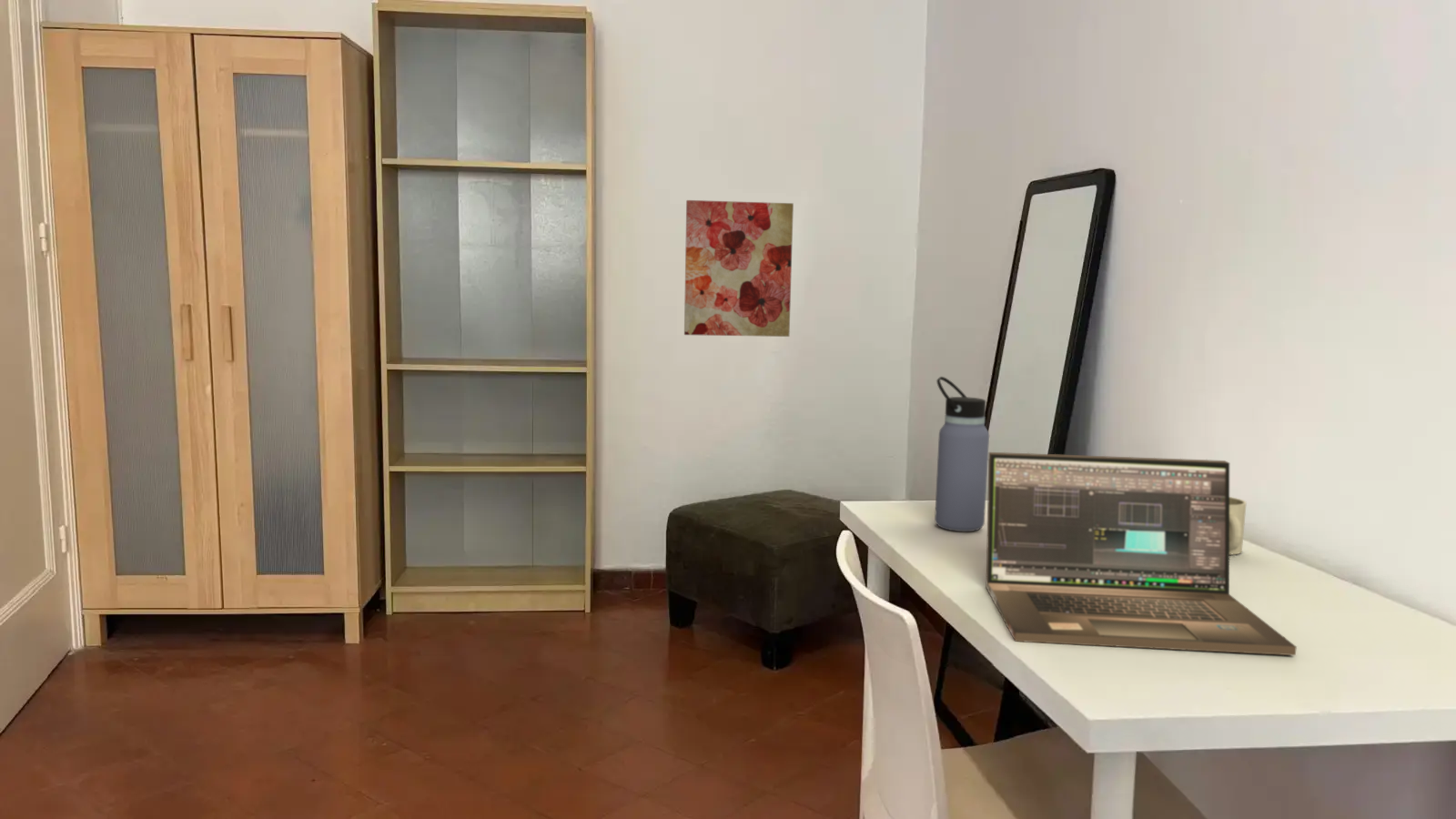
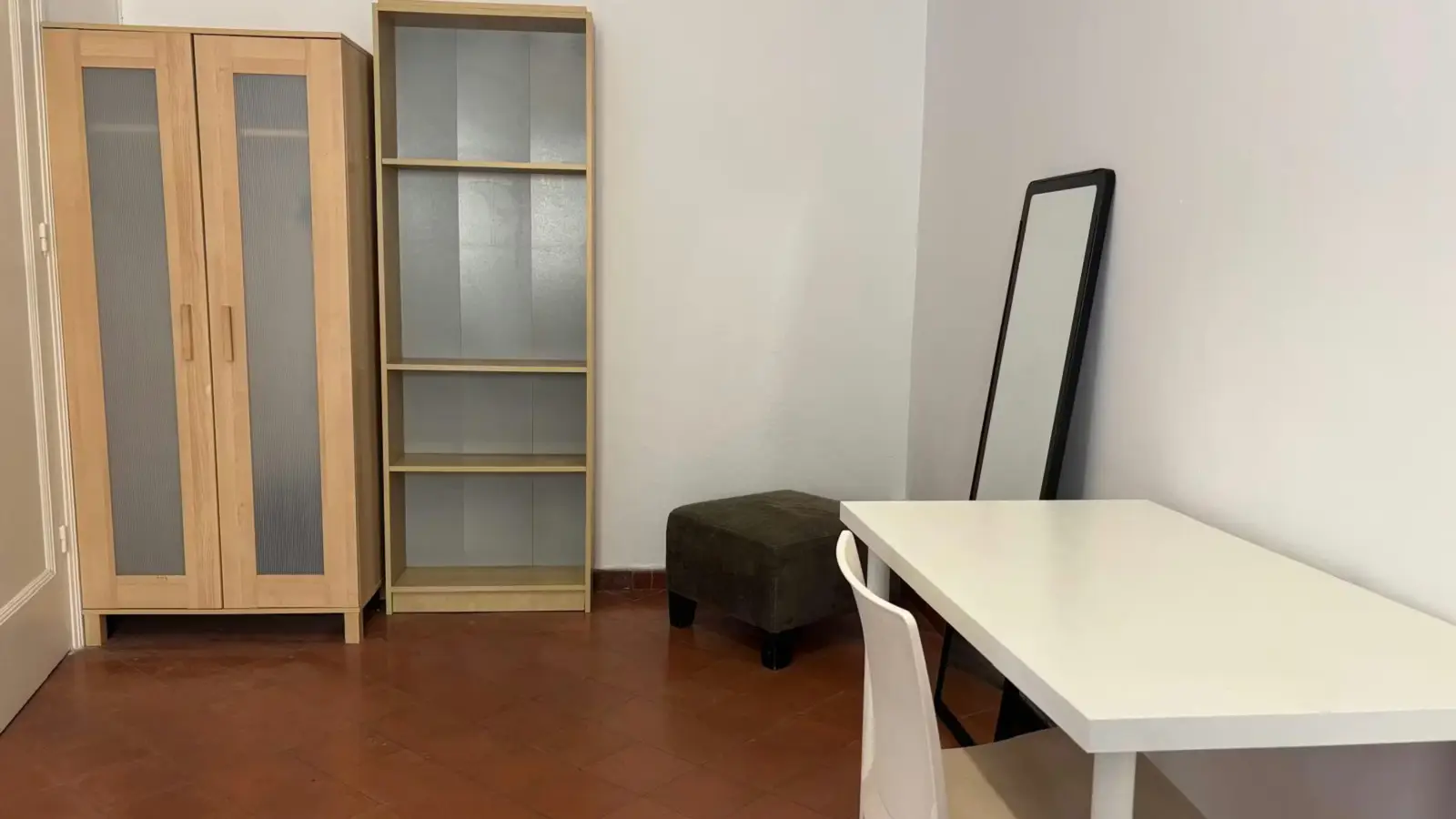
- water bottle (960, 452)
- mug (1229, 526)
- laptop (1127, 544)
- wall art (738, 268)
